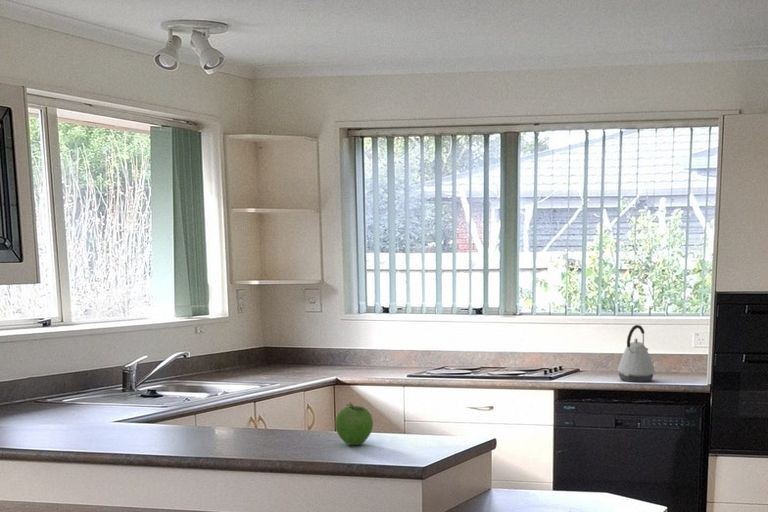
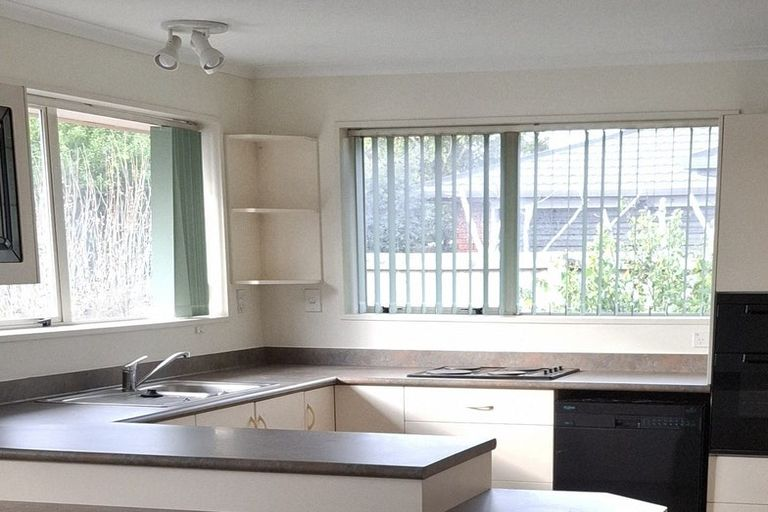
- fruit (354, 423)
- kettle (636, 352)
